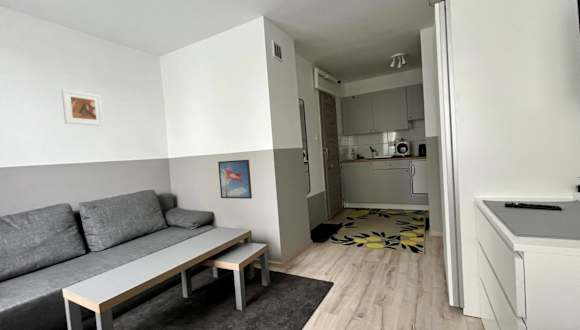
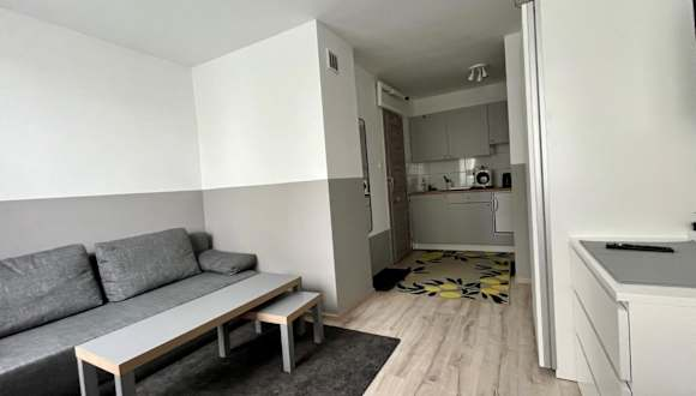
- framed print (83, 108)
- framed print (234, 179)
